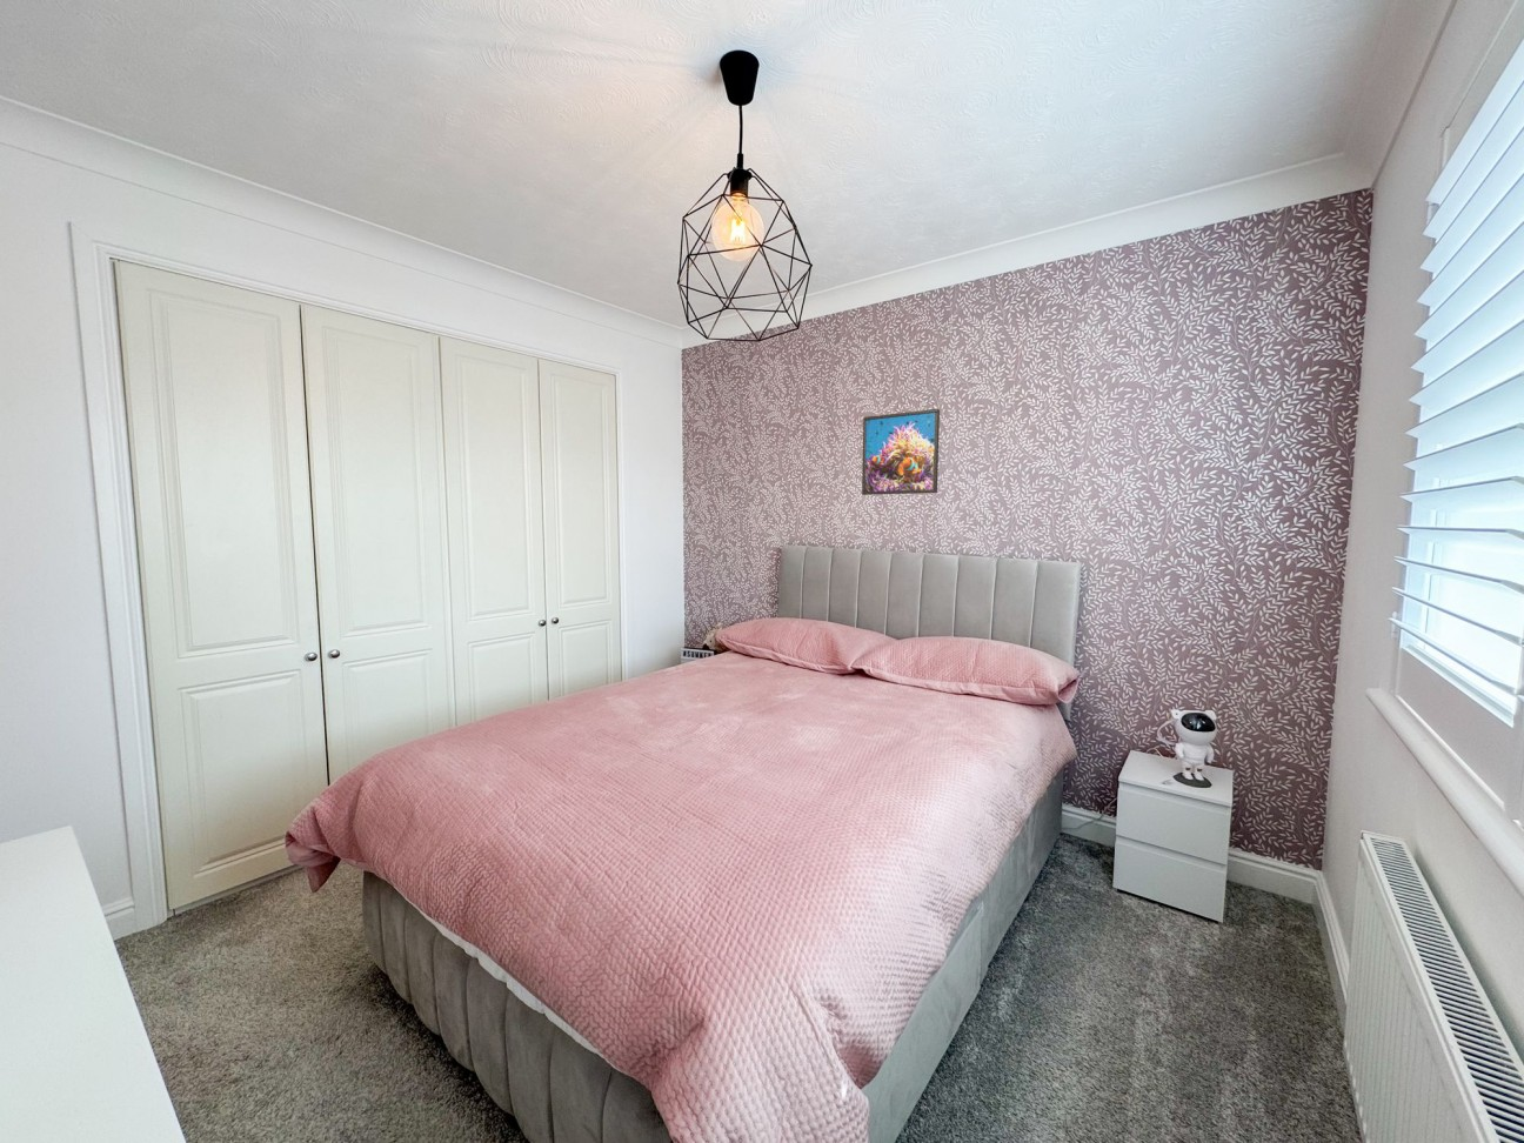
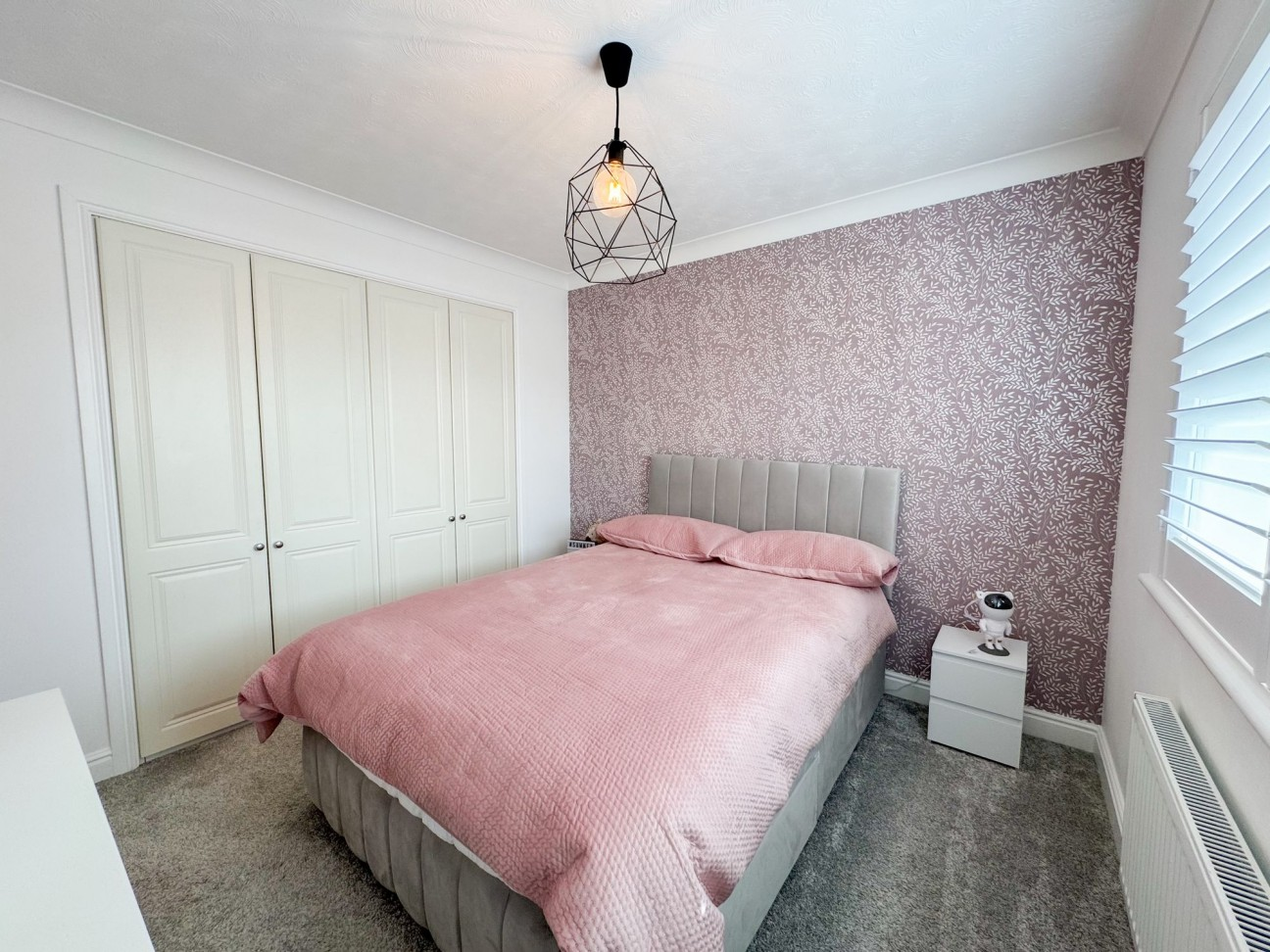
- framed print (899, 453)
